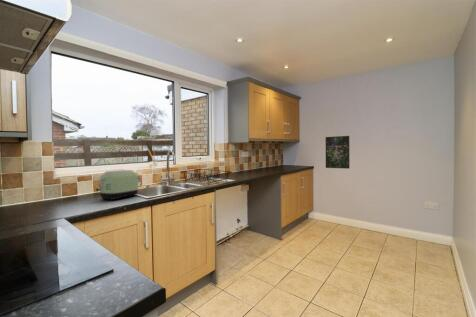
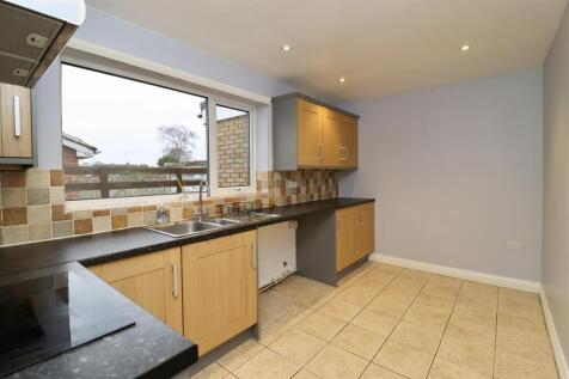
- toaster (118, 184)
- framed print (337, 152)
